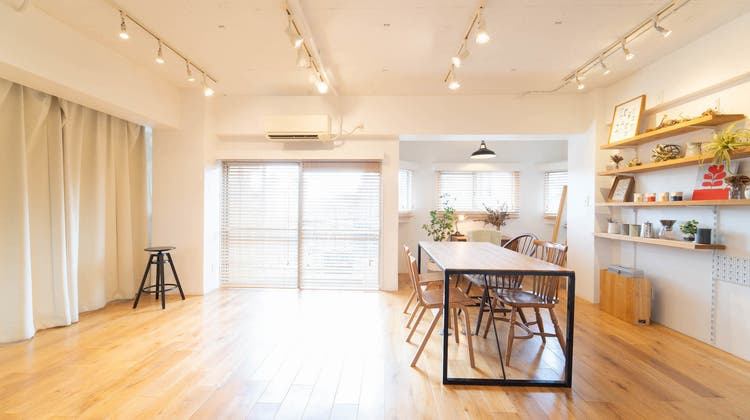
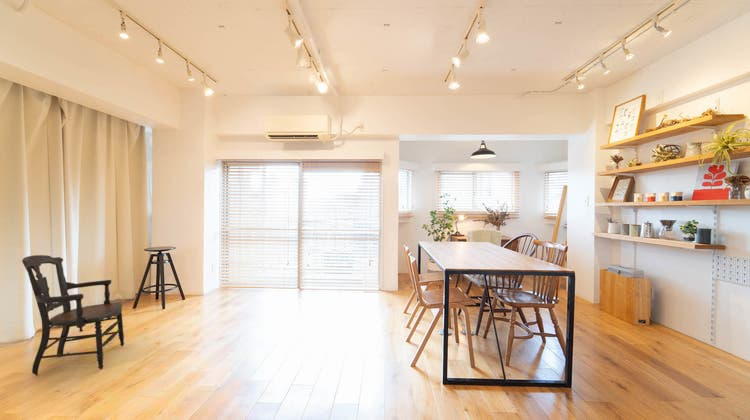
+ armchair (76, 308)
